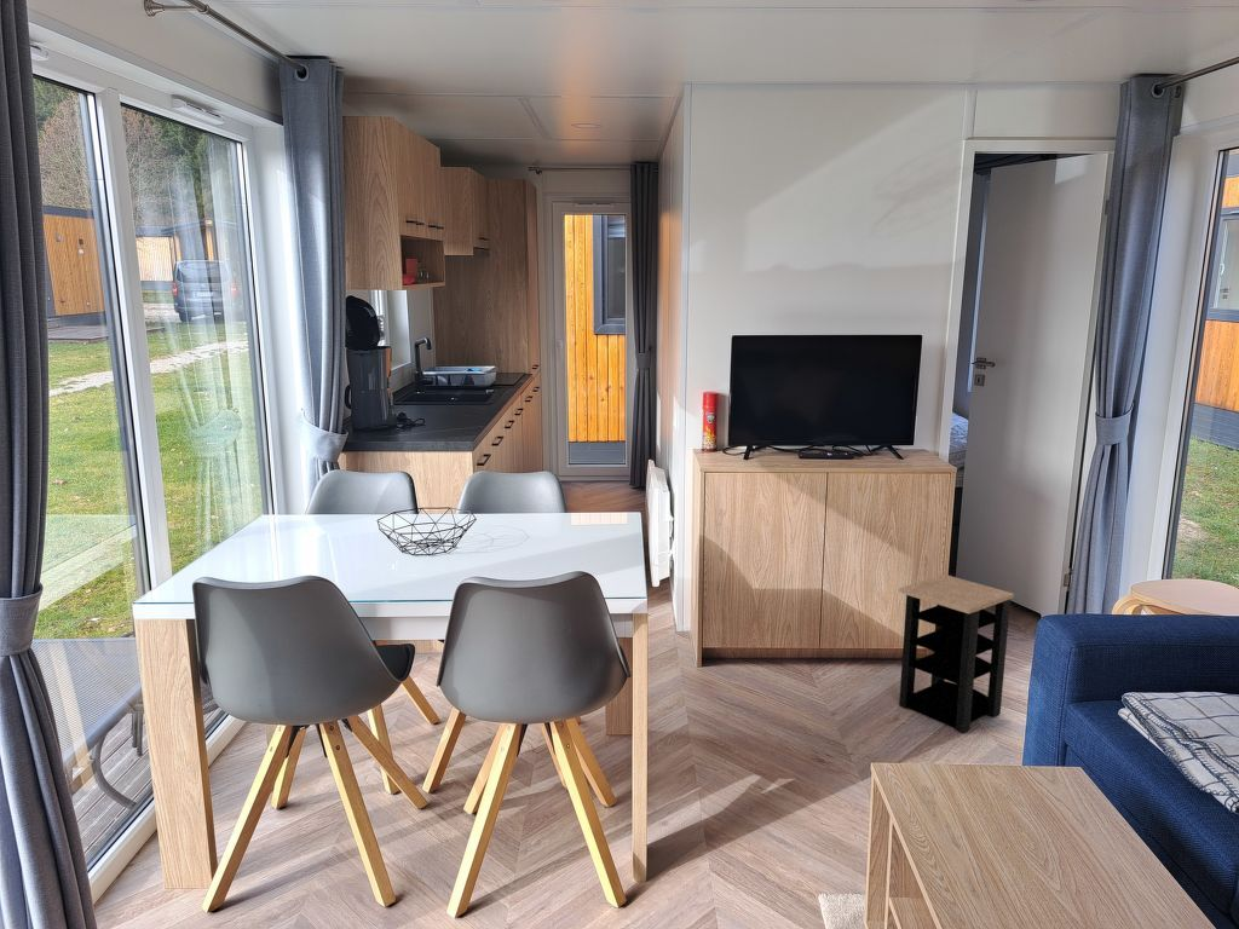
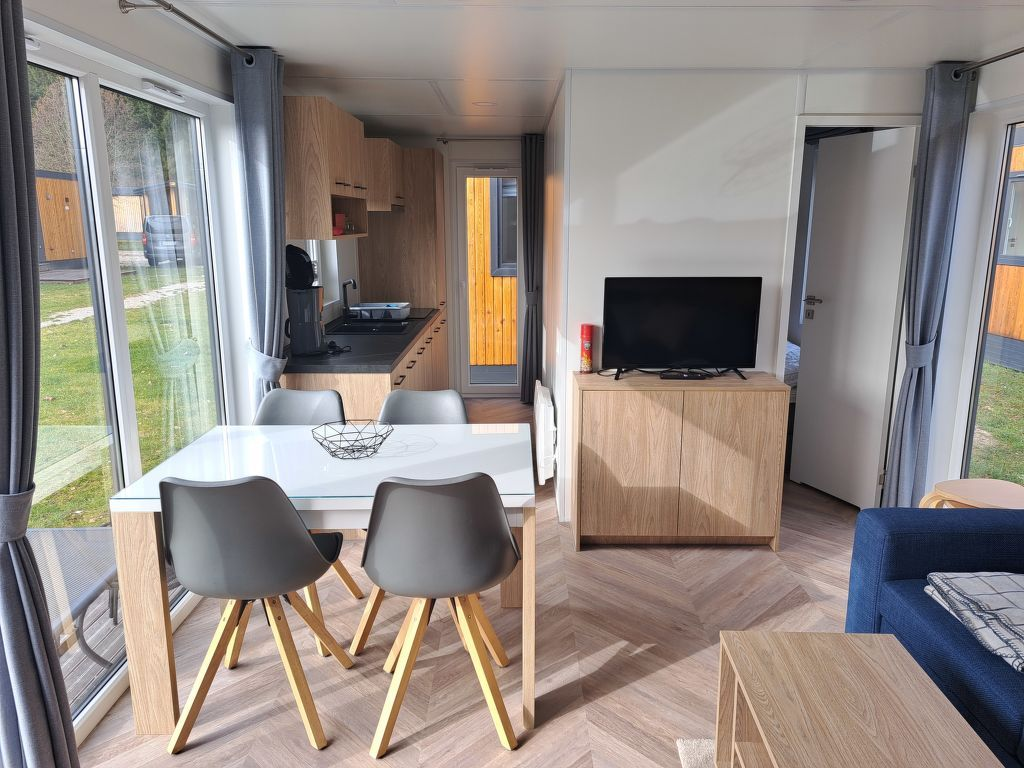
- side table (952, 651)
